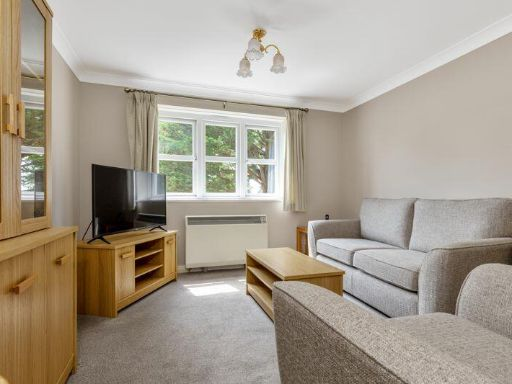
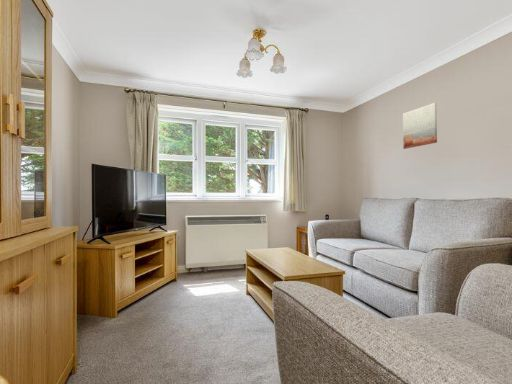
+ wall art (418, 127)
